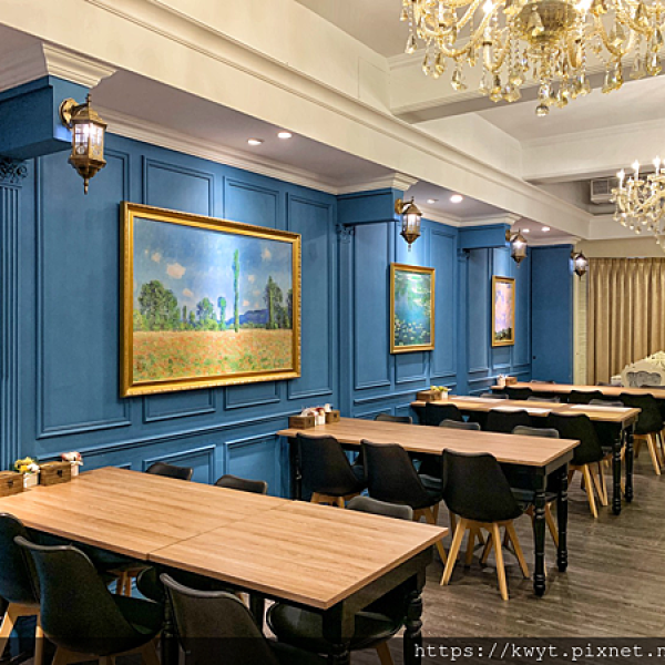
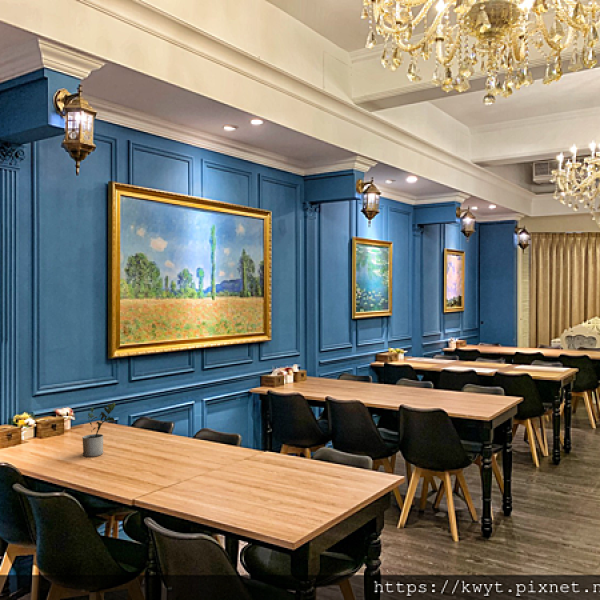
+ potted plant (98, 429)
